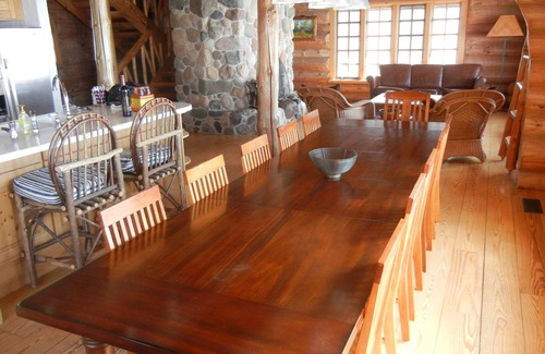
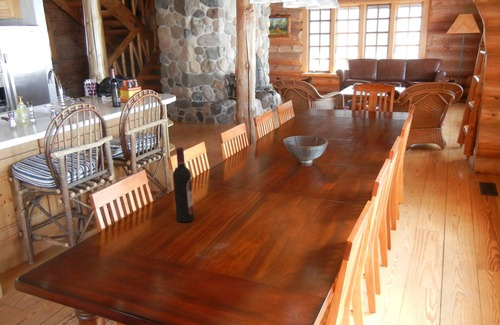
+ wine bottle (182, 184)
